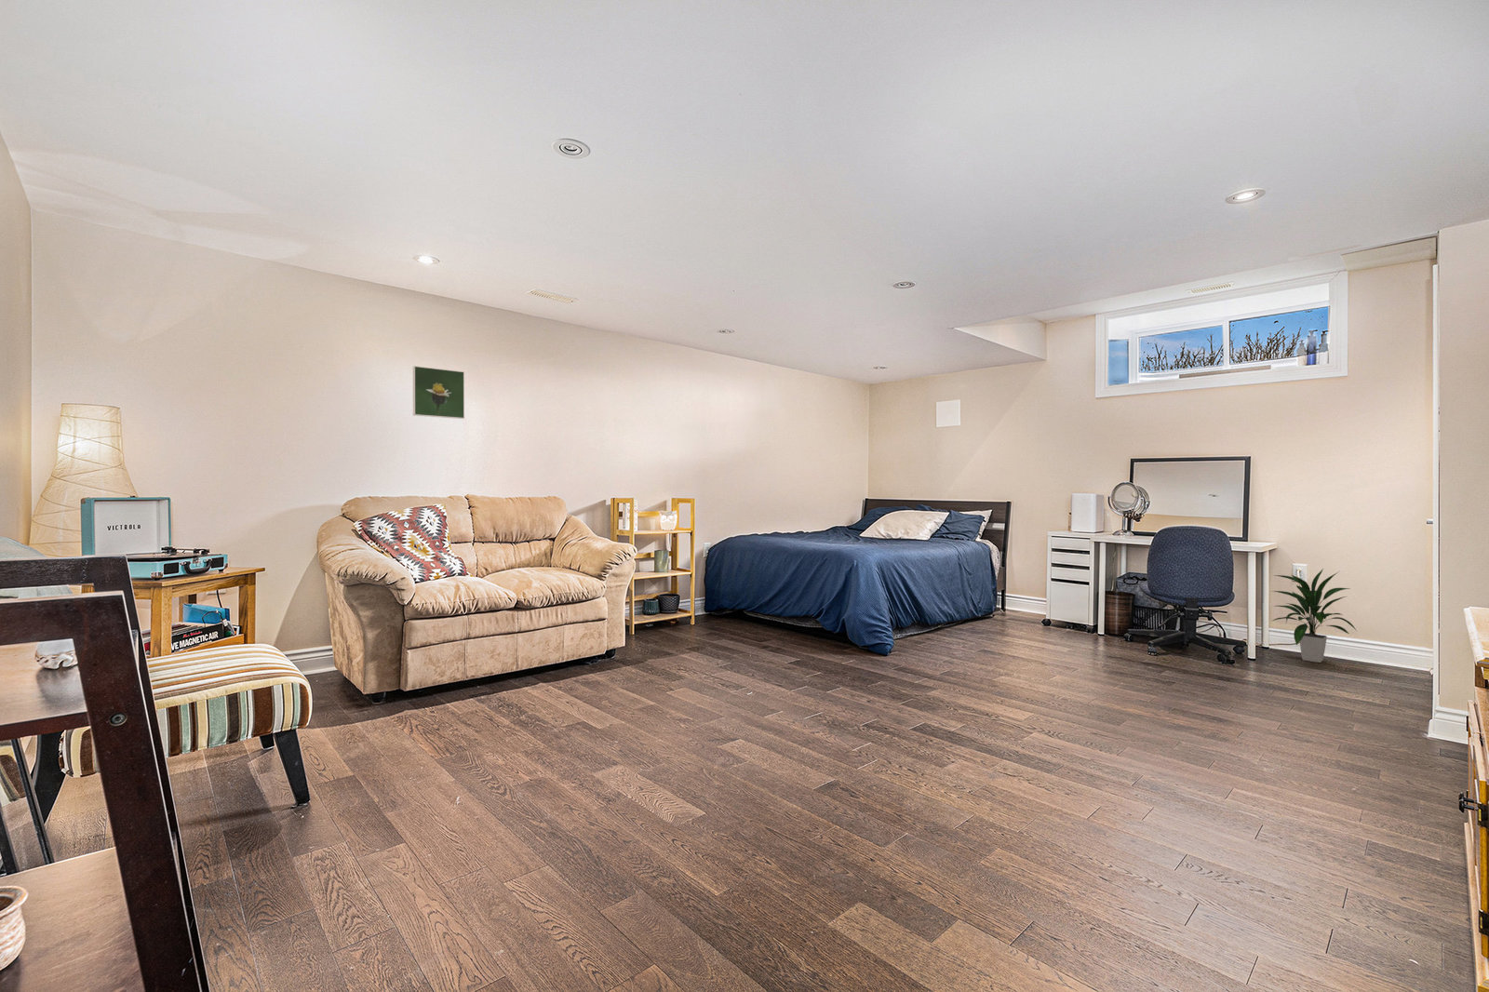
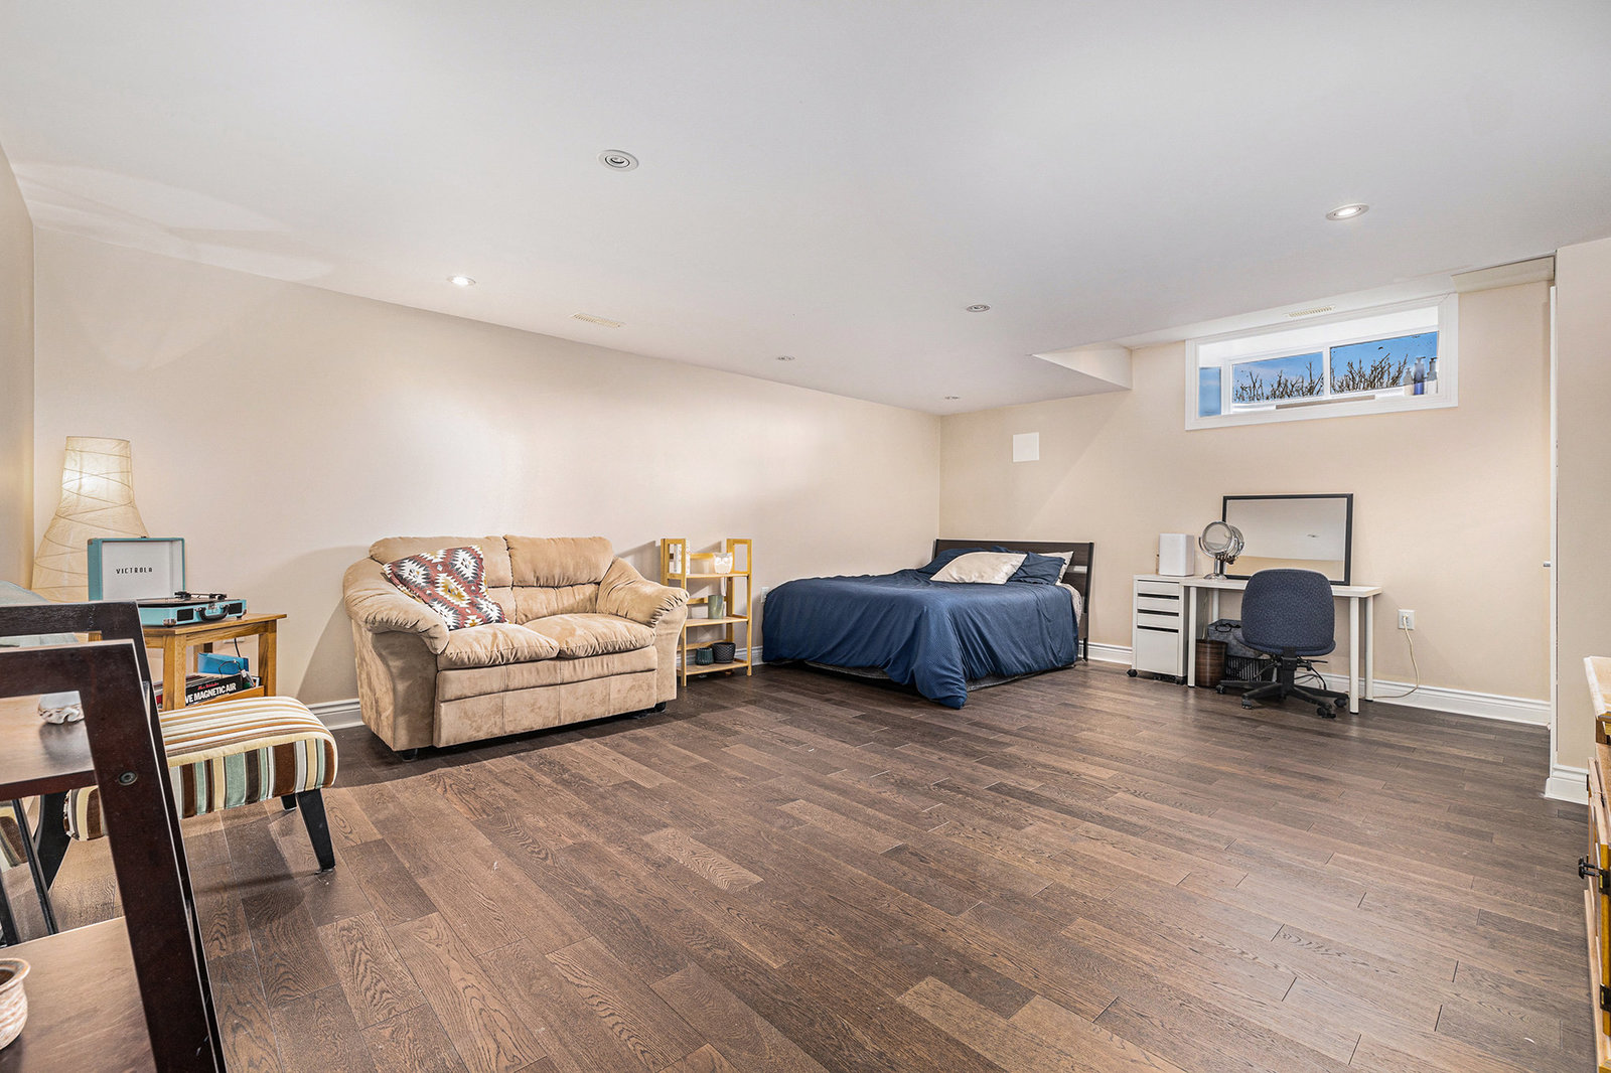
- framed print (438, 393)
- indoor plant (1311, 613)
